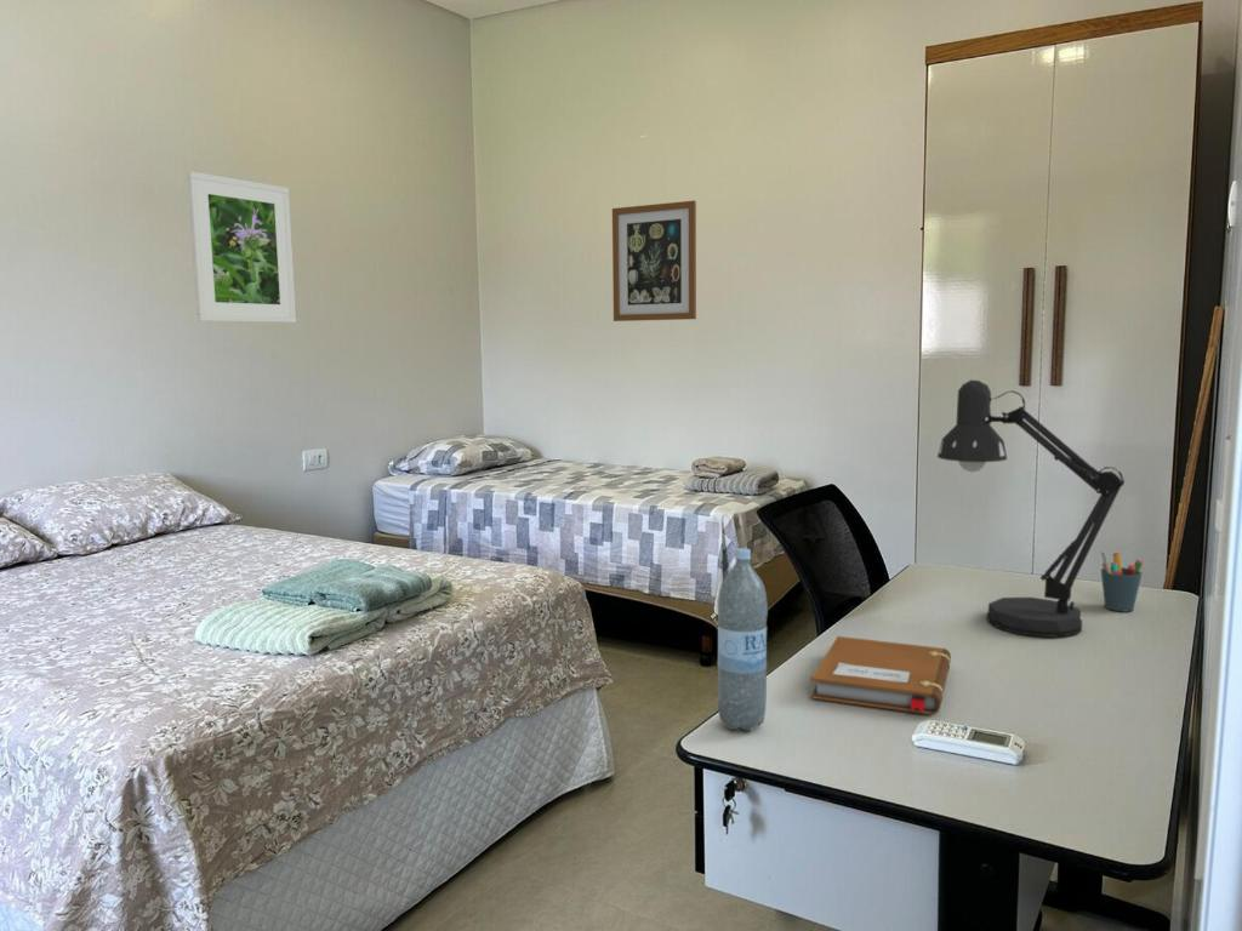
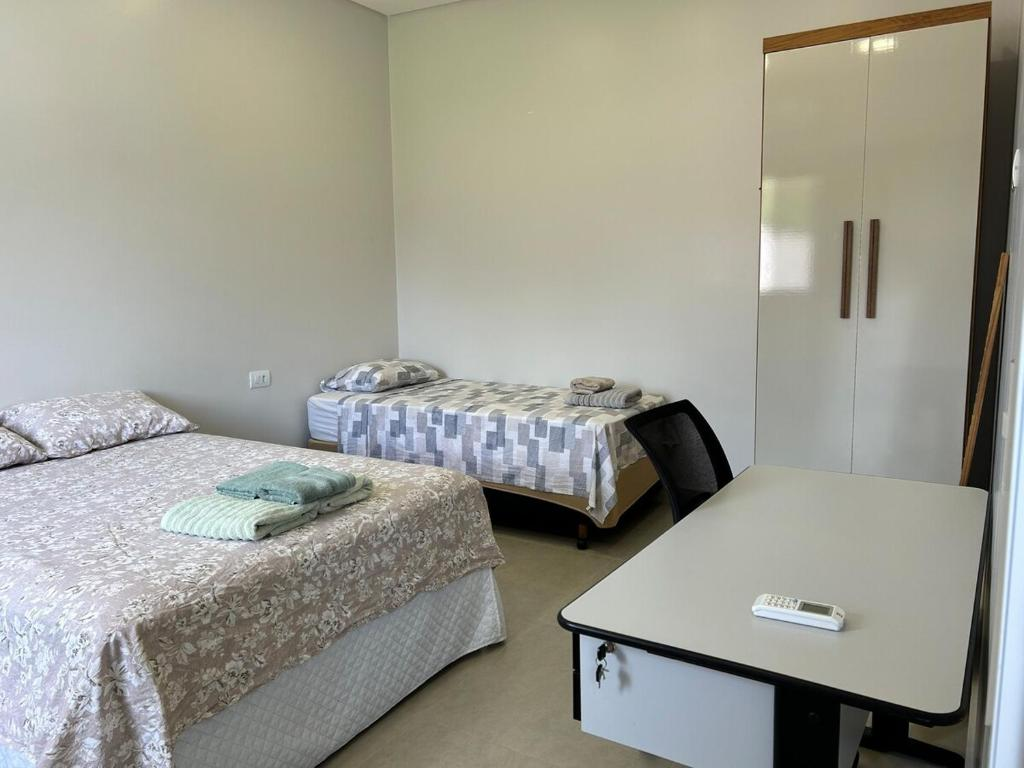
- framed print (244, 251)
- wall art (653, 262)
- desk lamp (1004, 459)
- notebook (883, 673)
- water bottle (741, 639)
- pen holder (1119, 579)
